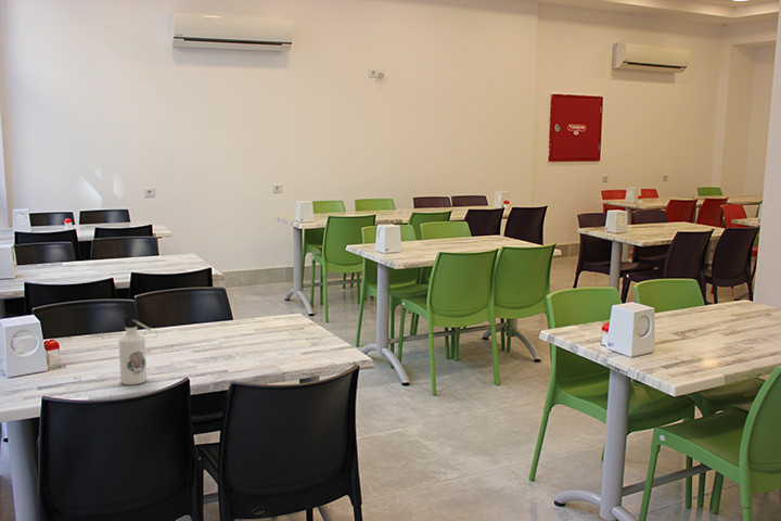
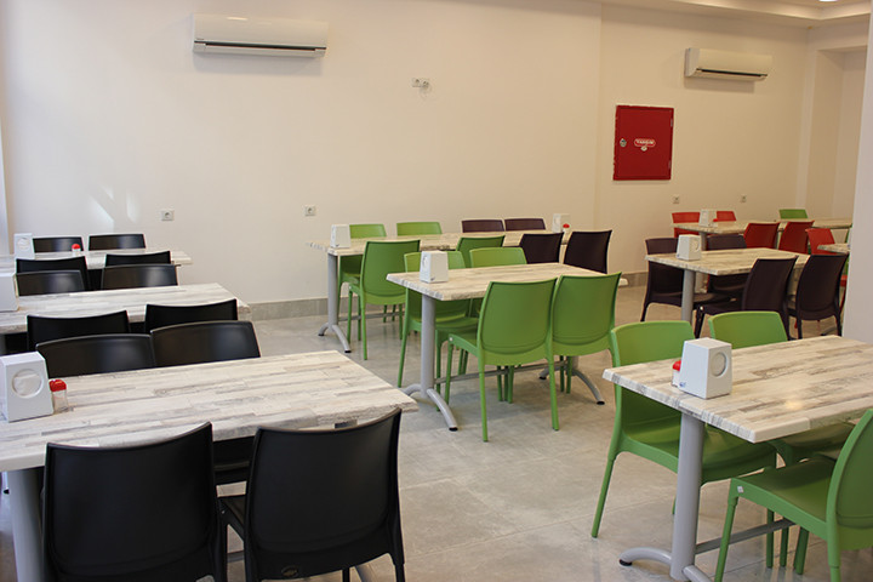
- water bottle (139, 347)
